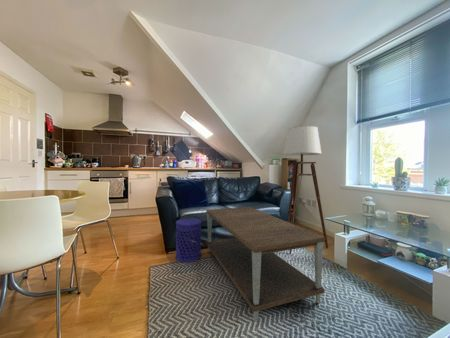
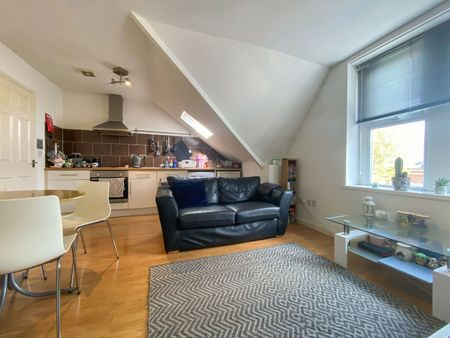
- waste bin (189, 238)
- floor lamp (293, 187)
- coffee table (251, 245)
